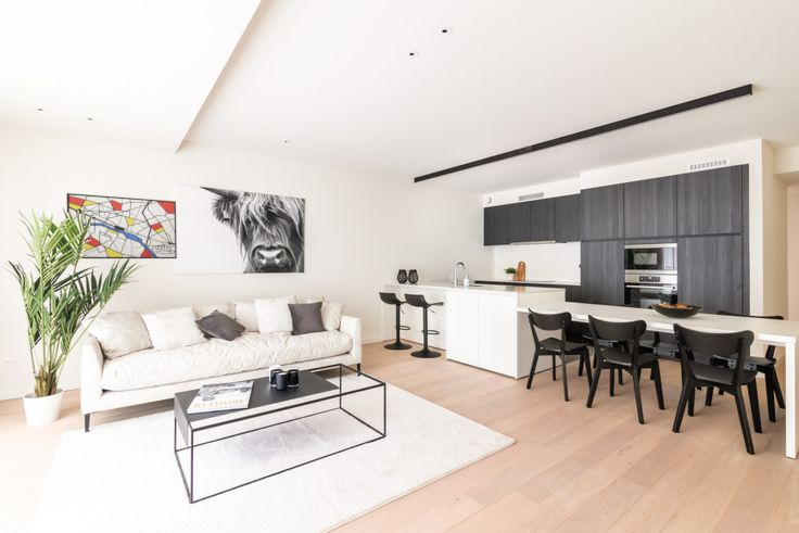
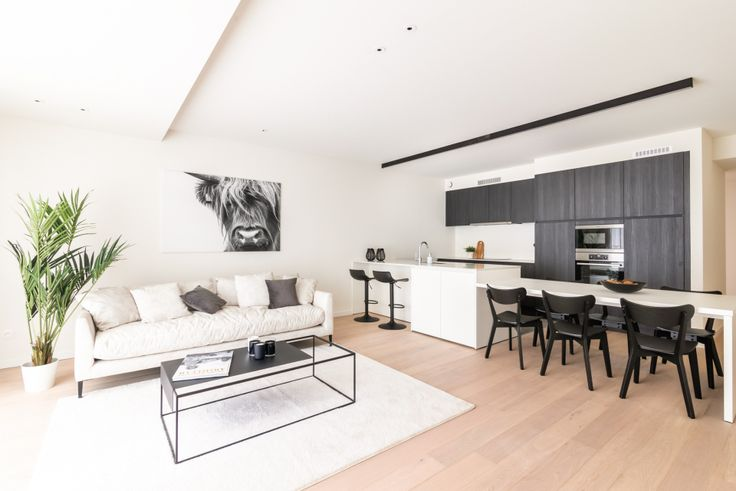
- wall art (125, 228)
